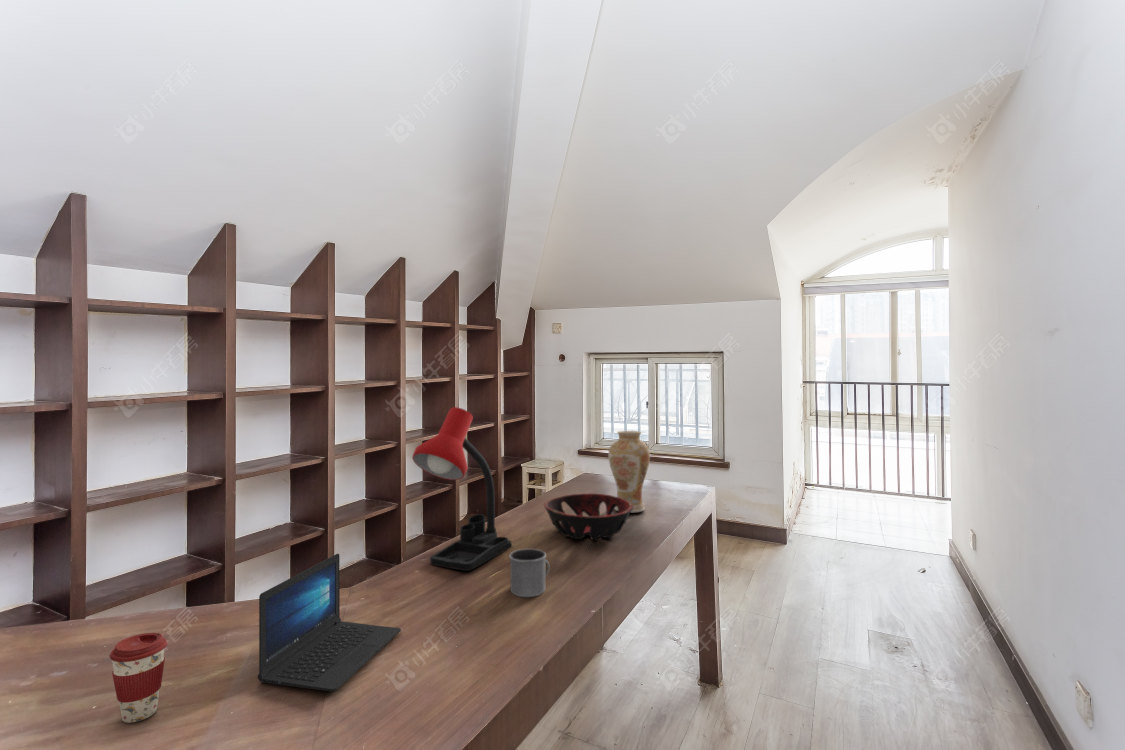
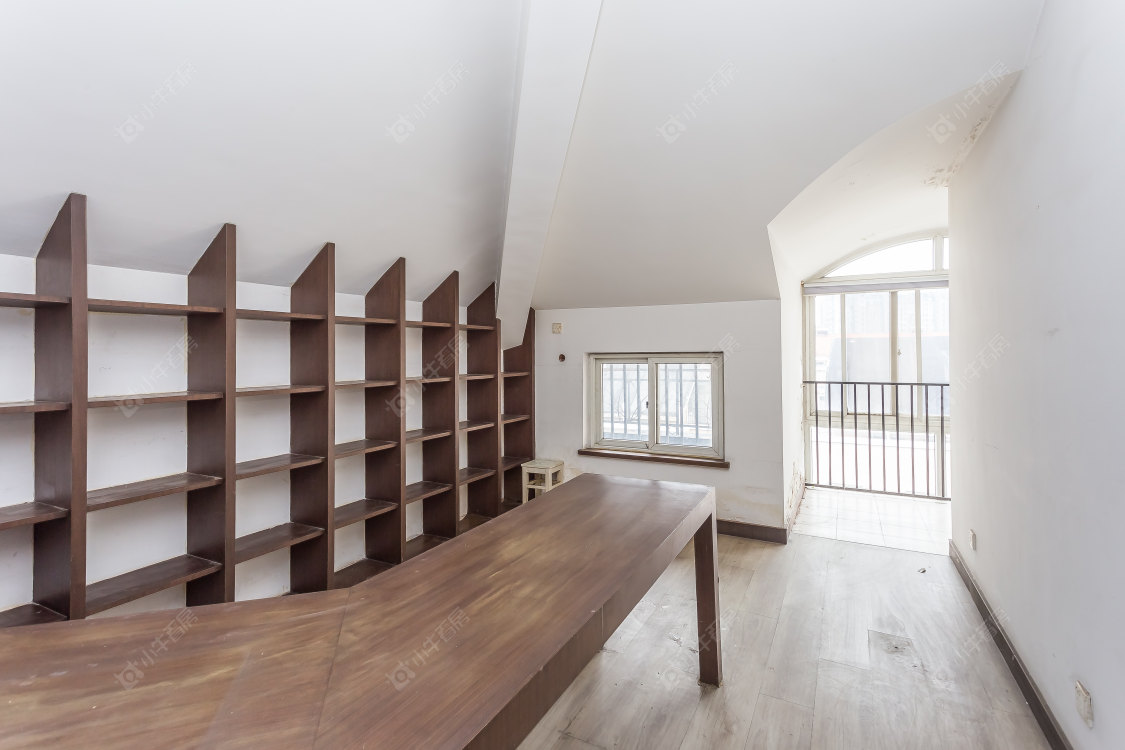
- coffee cup (139, 677)
- mug (531, 571)
- vase (629, 470)
- desk lamp (461, 478)
- decorative bowl (588, 517)
- laptop (335, 614)
